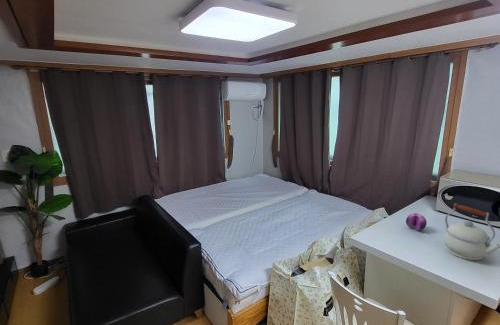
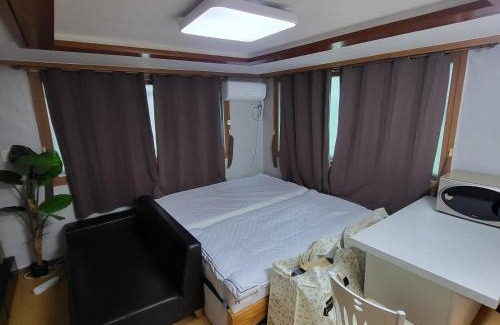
- kettle (470, 232)
- fruit (416, 221)
